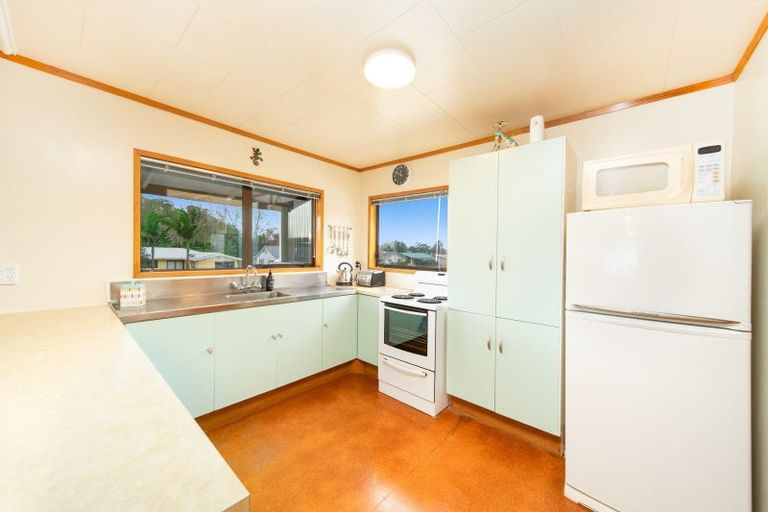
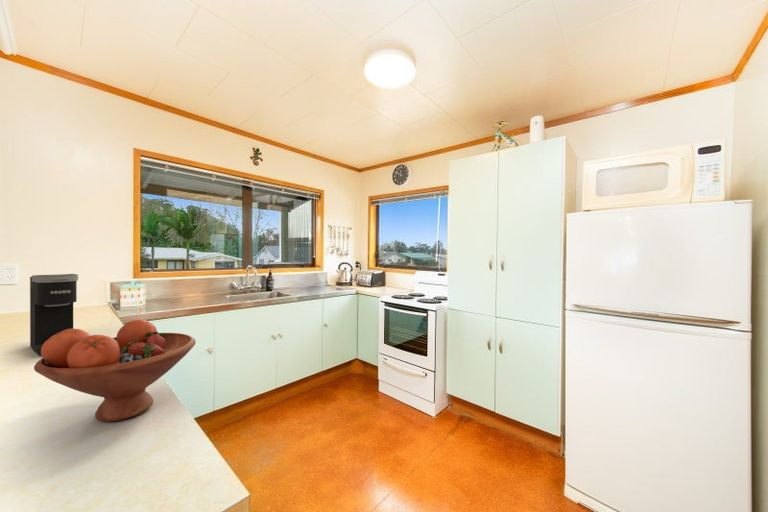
+ fruit bowl (125, 367)
+ coffee maker (53, 311)
